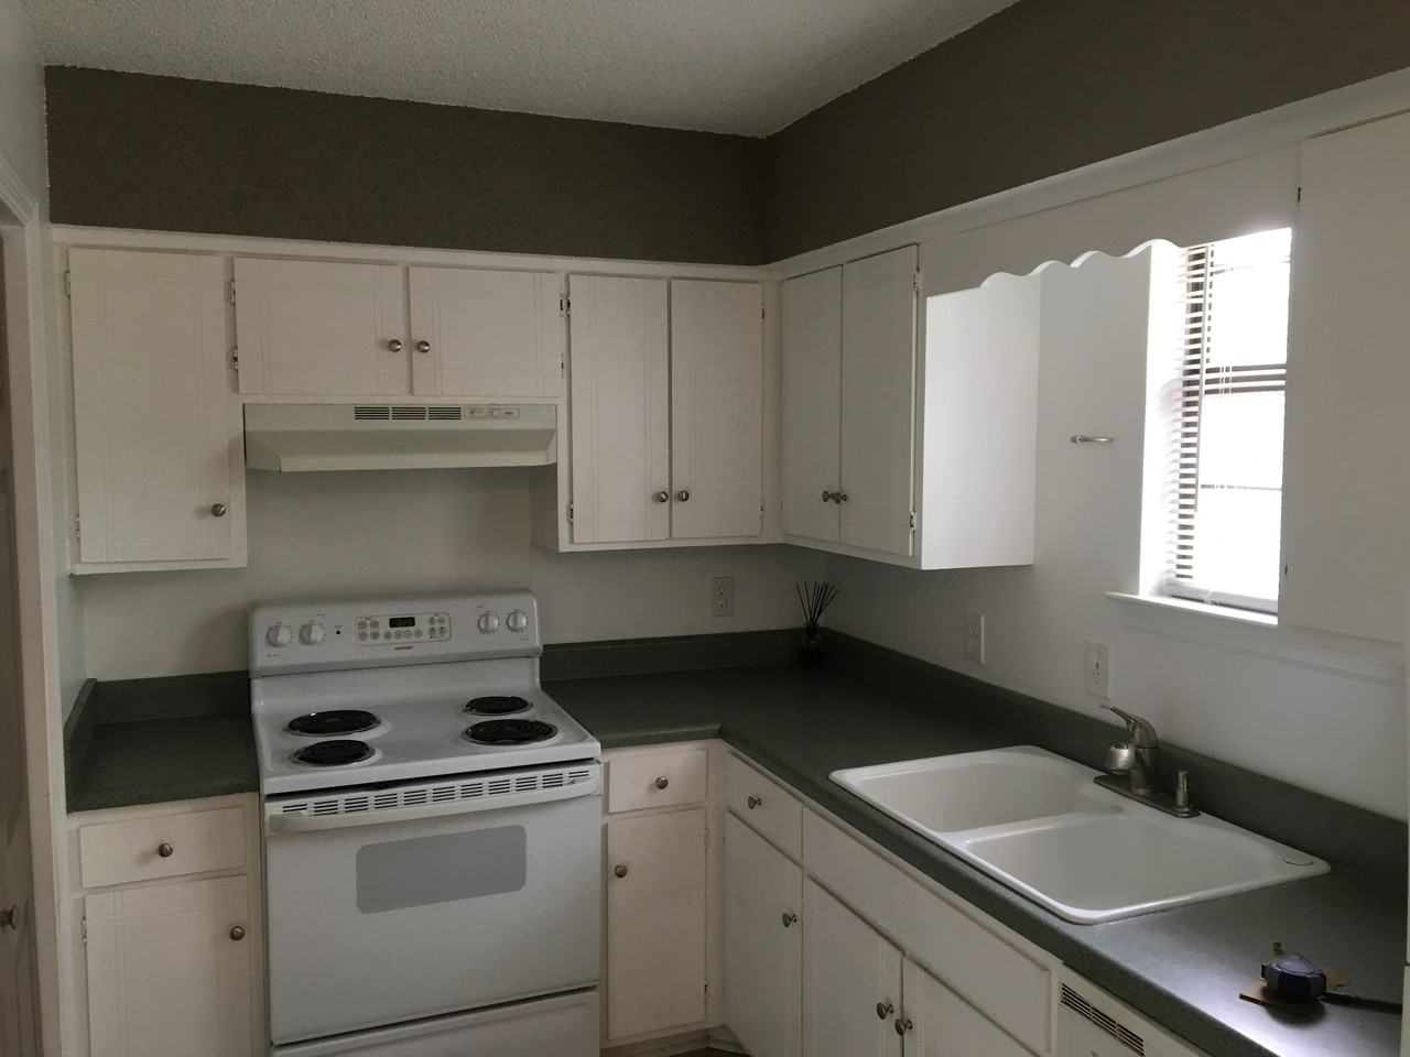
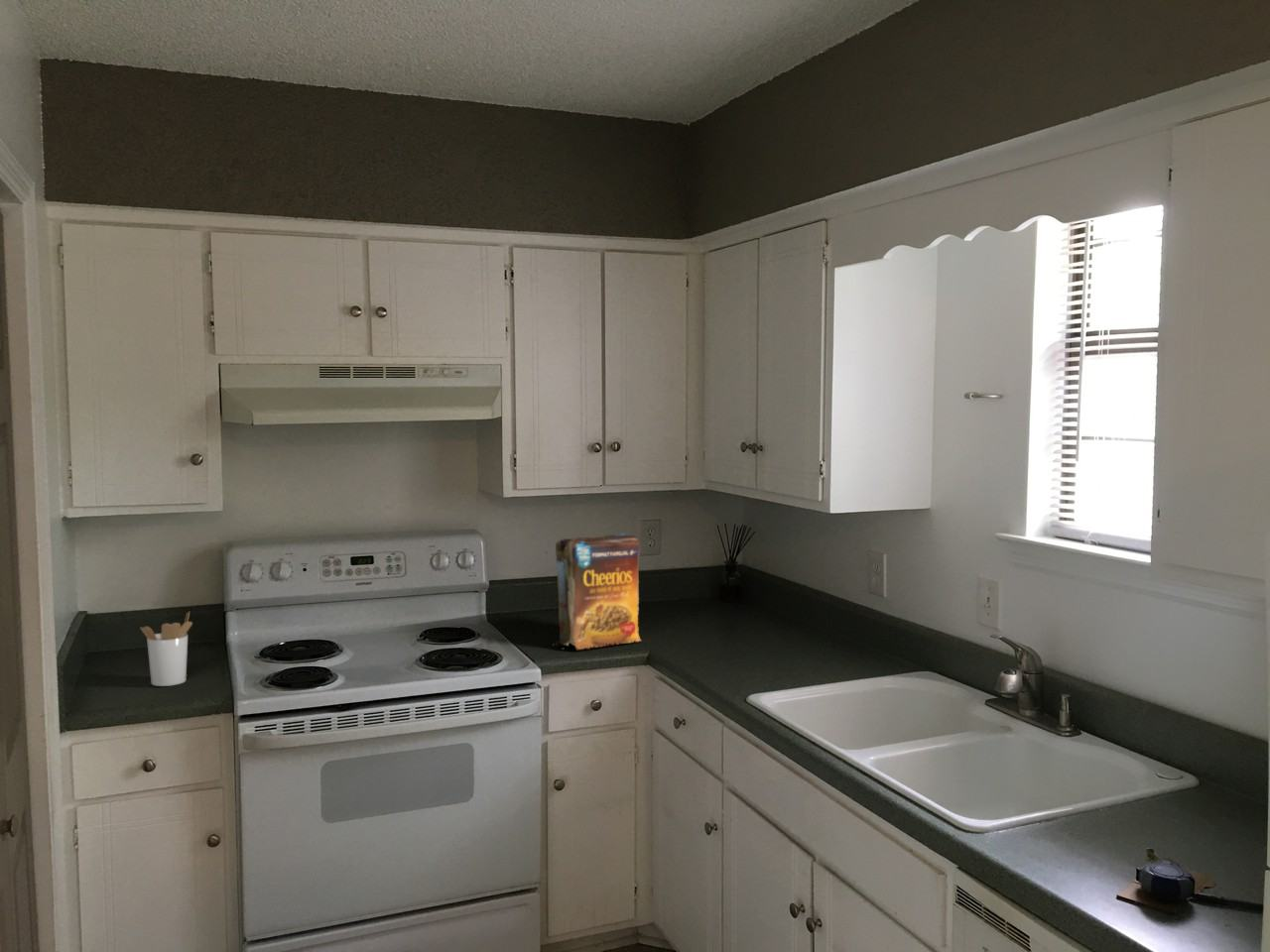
+ cereal box (594, 588)
+ utensil holder (171, 650)
